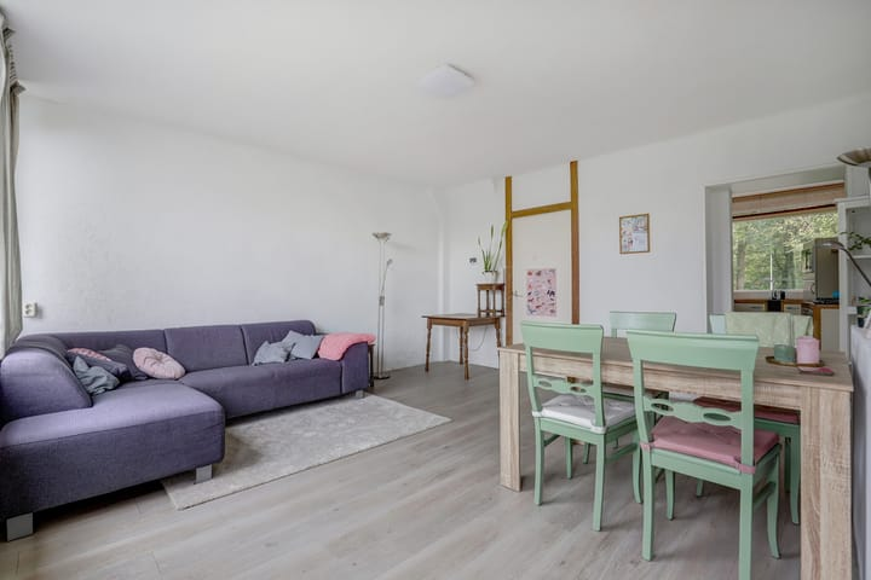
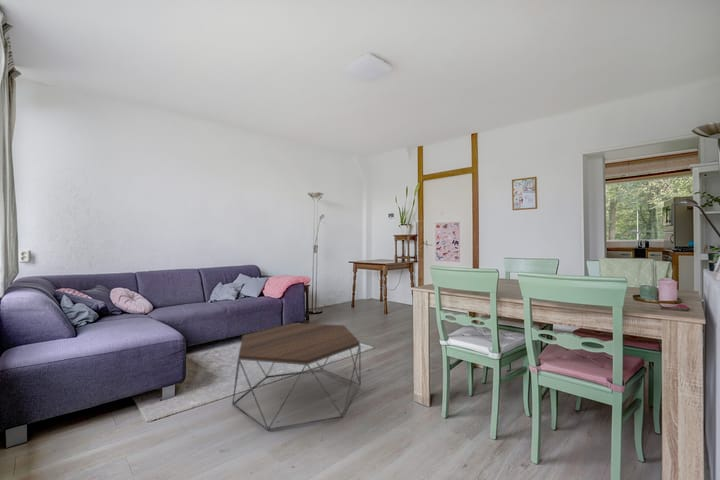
+ coffee table (299, 364)
